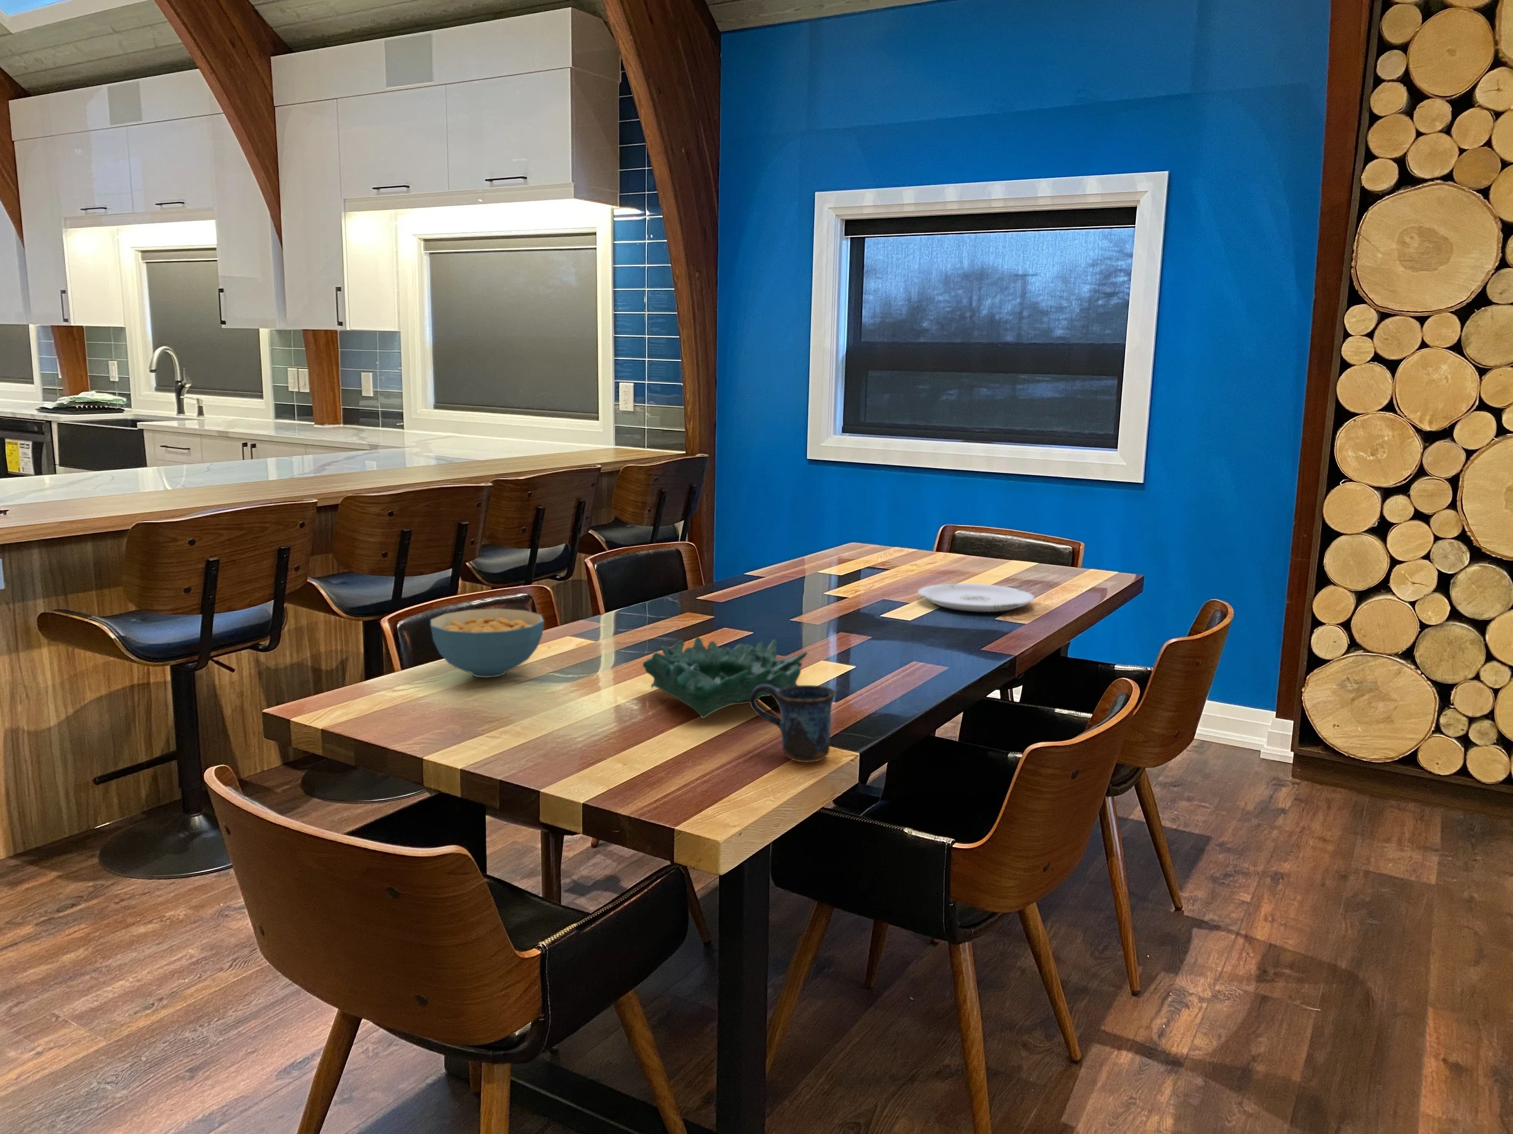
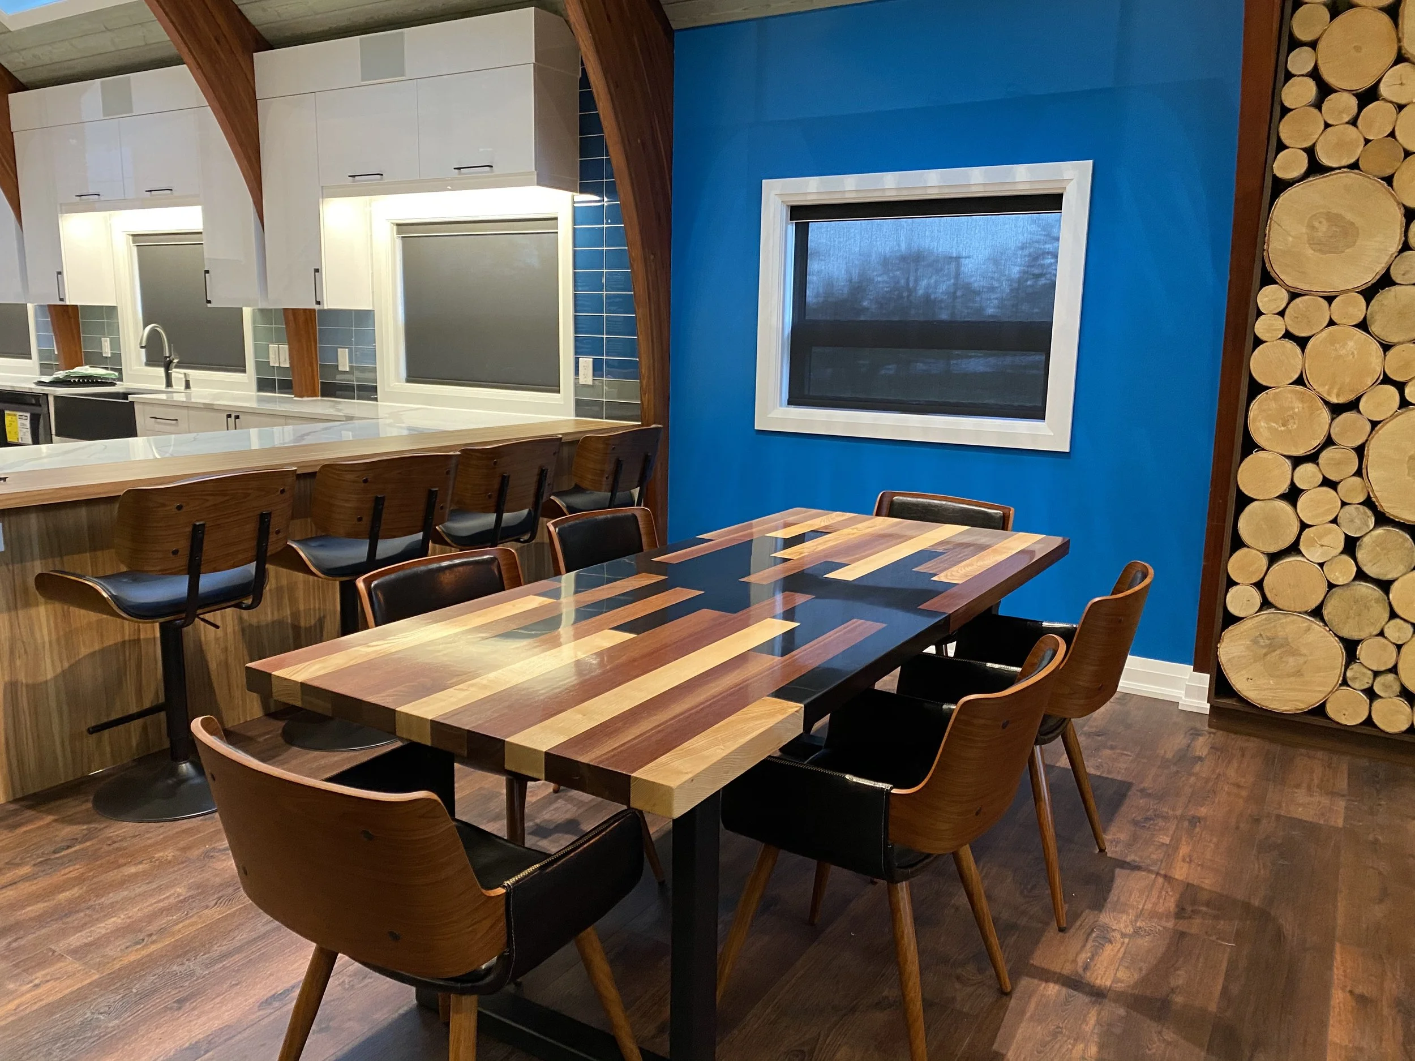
- plate (975, 598)
- decorative bowl (728, 674)
- mug (796, 719)
- cereal bowl (487, 647)
